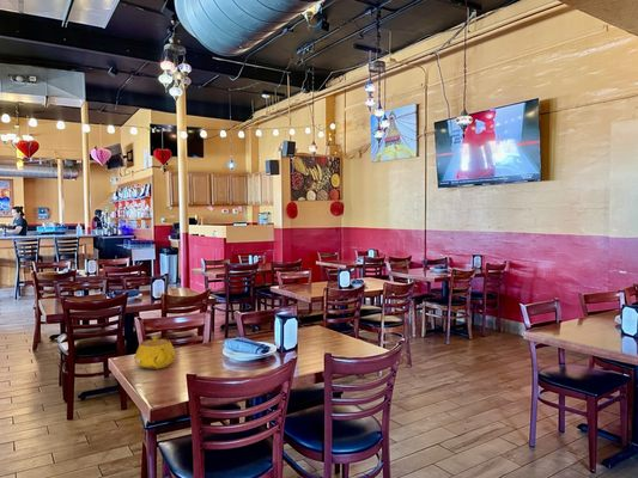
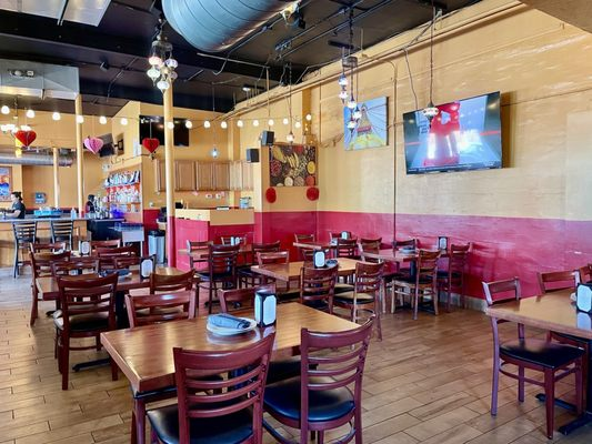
- teapot (156, 350)
